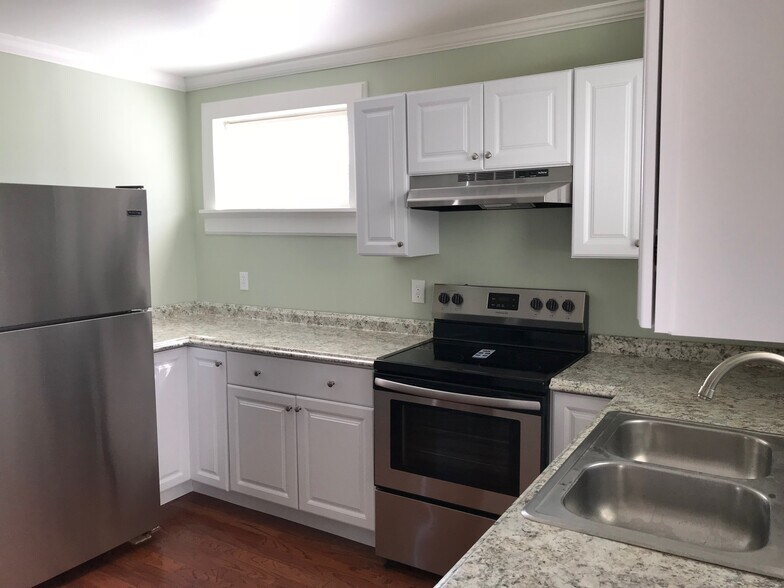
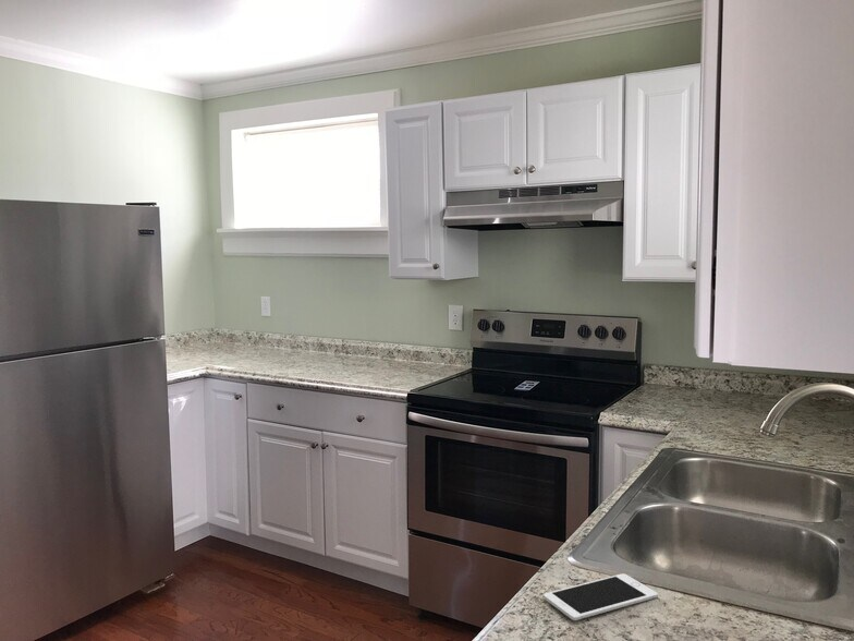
+ cell phone (600, 595)
